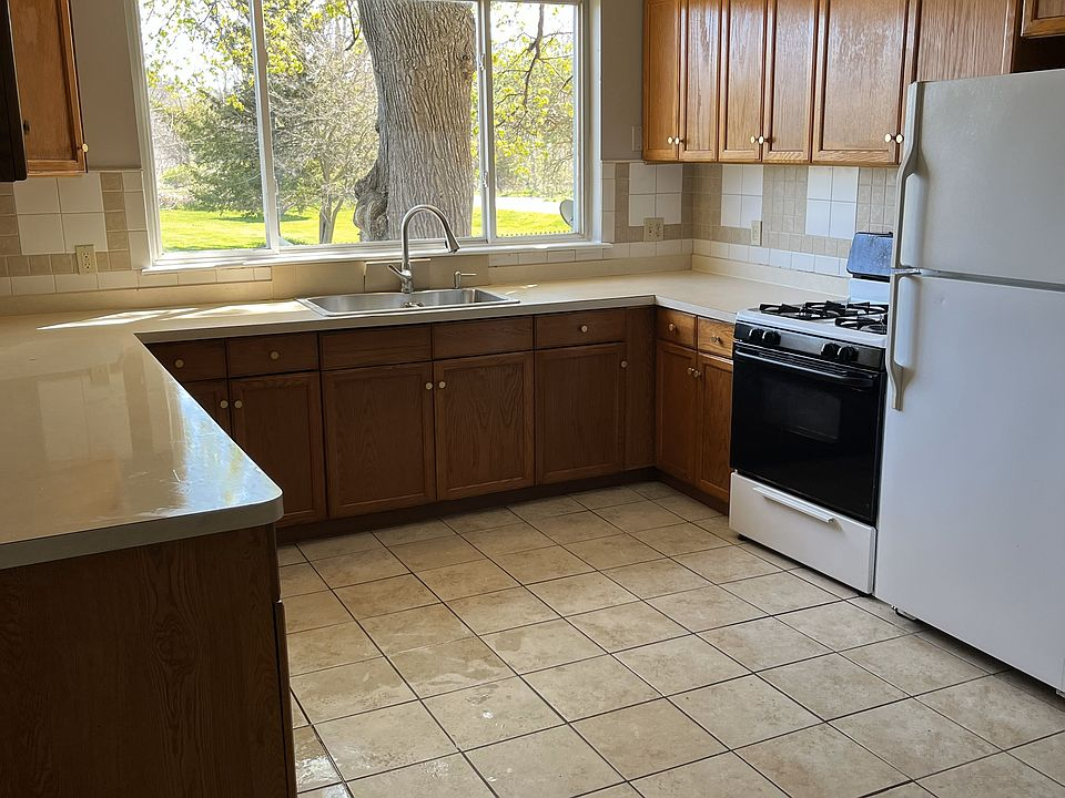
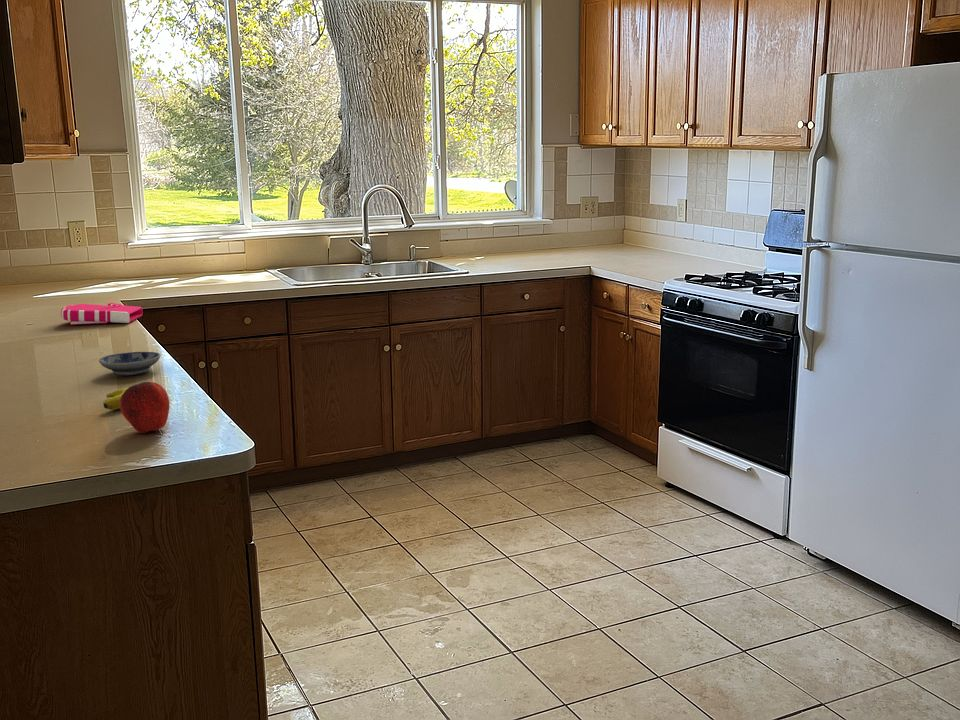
+ banana (119, 396)
+ book (102, 312)
+ bowl (130, 363)
+ apple (145, 405)
